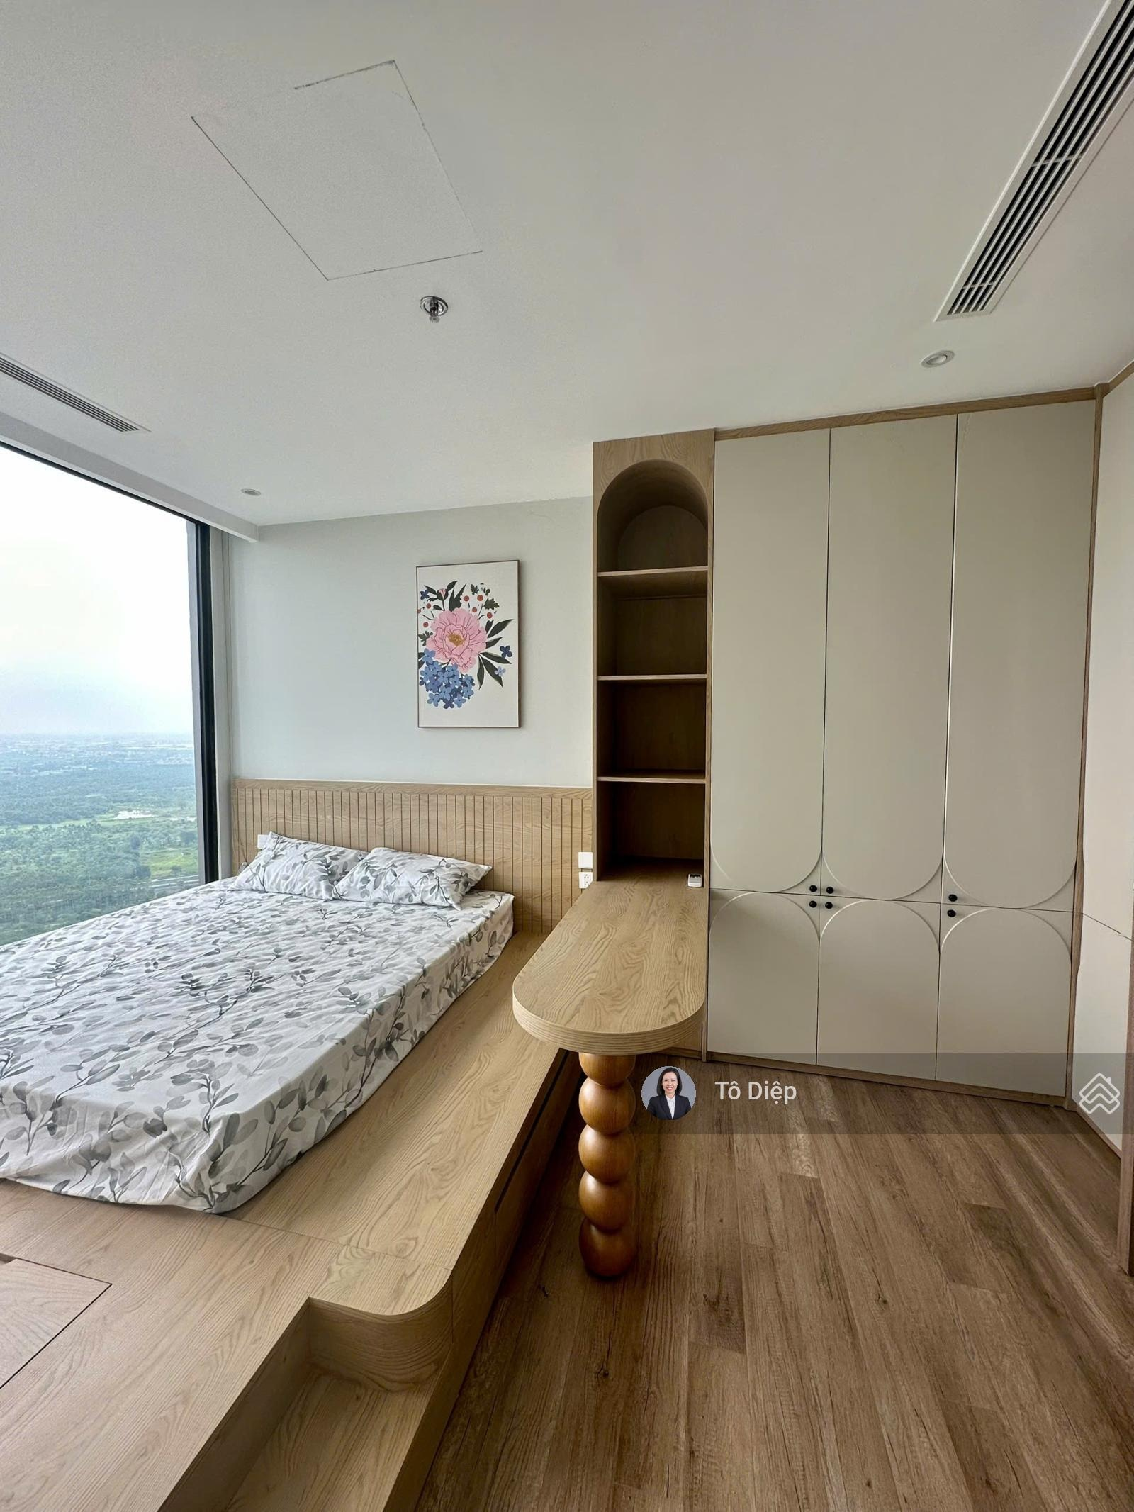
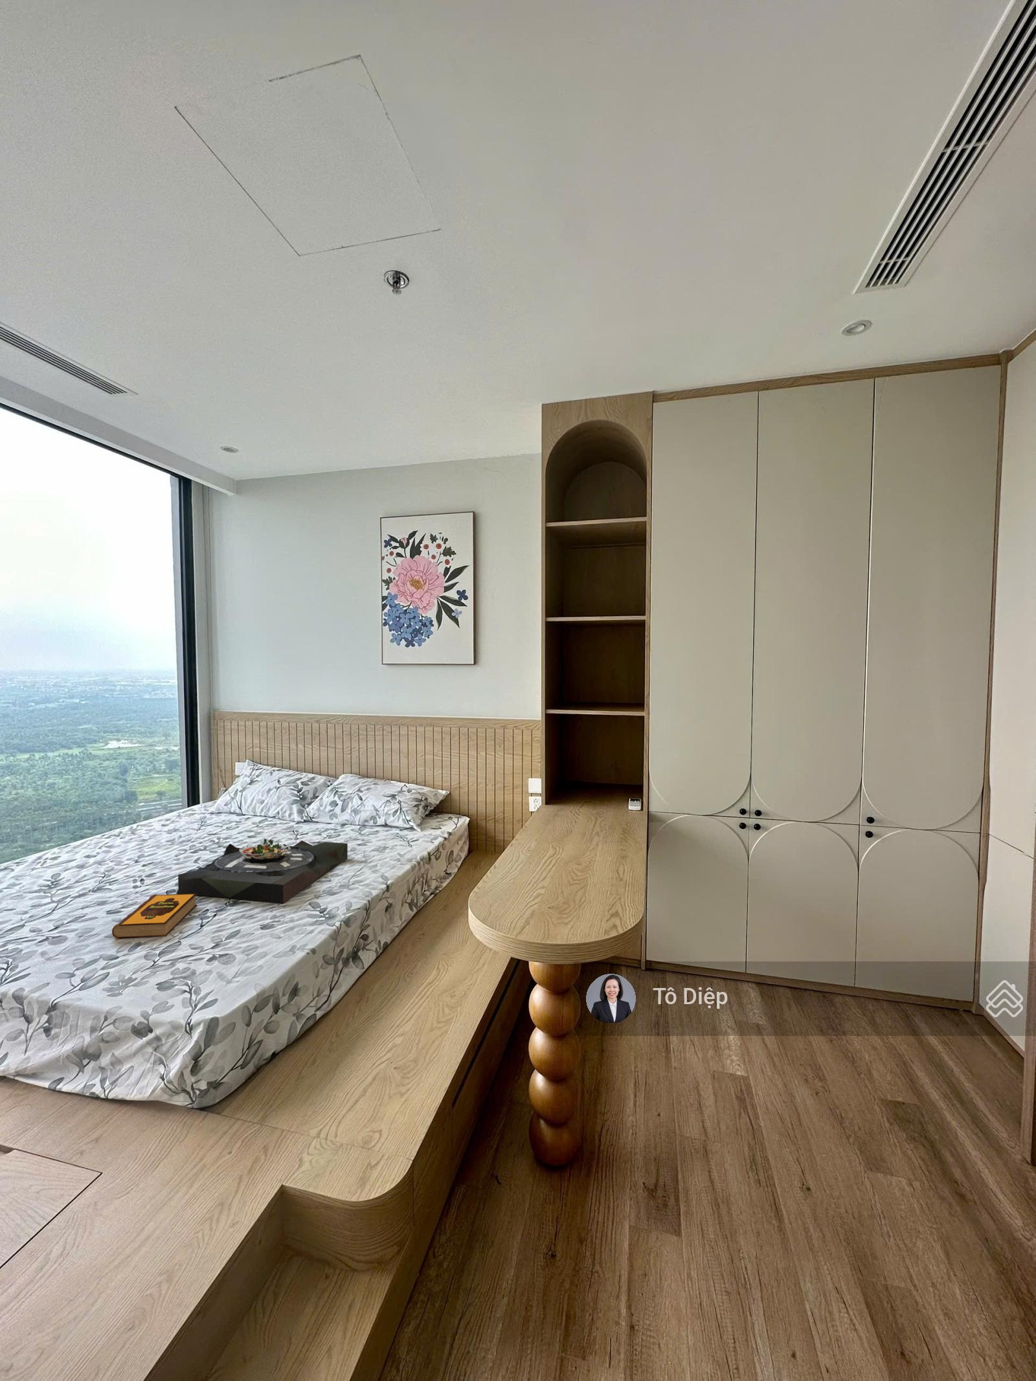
+ serving tray (269, 855)
+ hardback book (157, 914)
